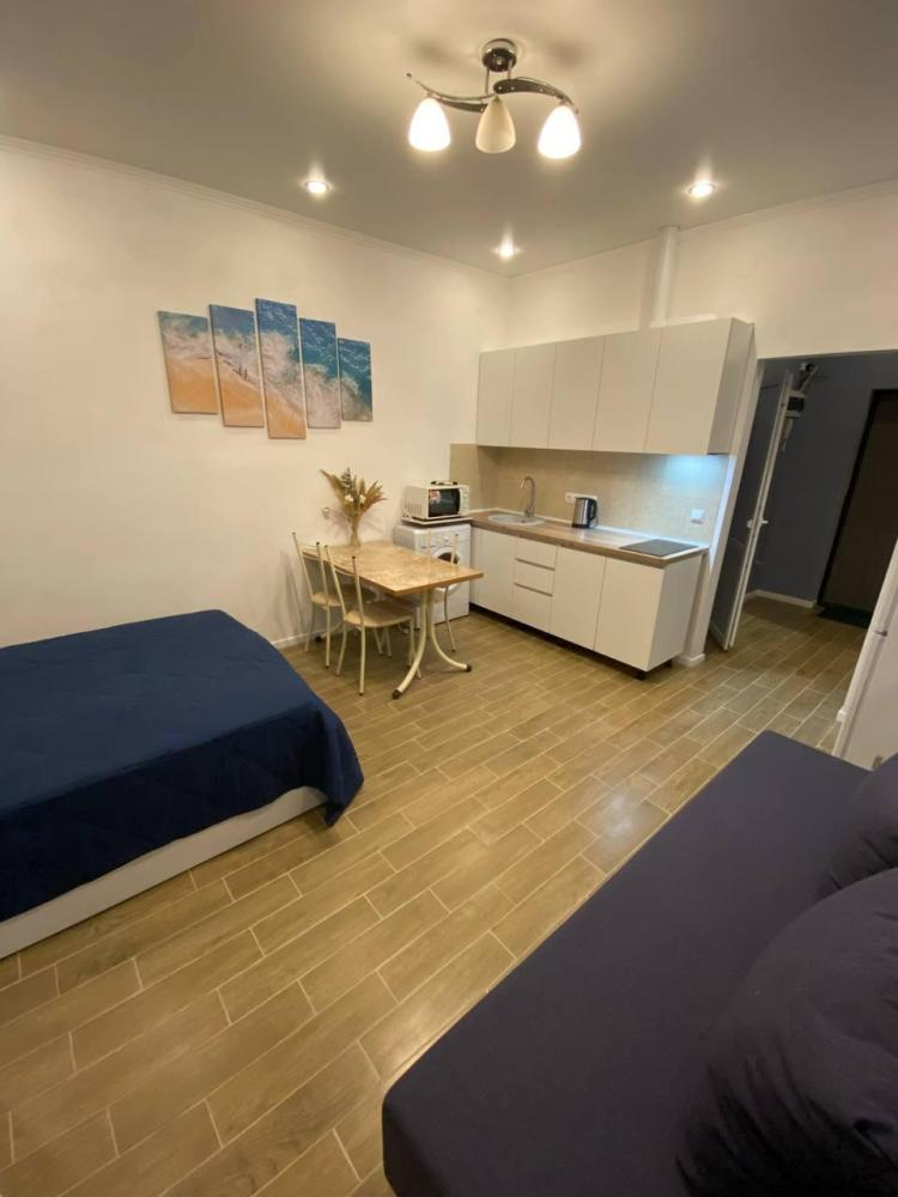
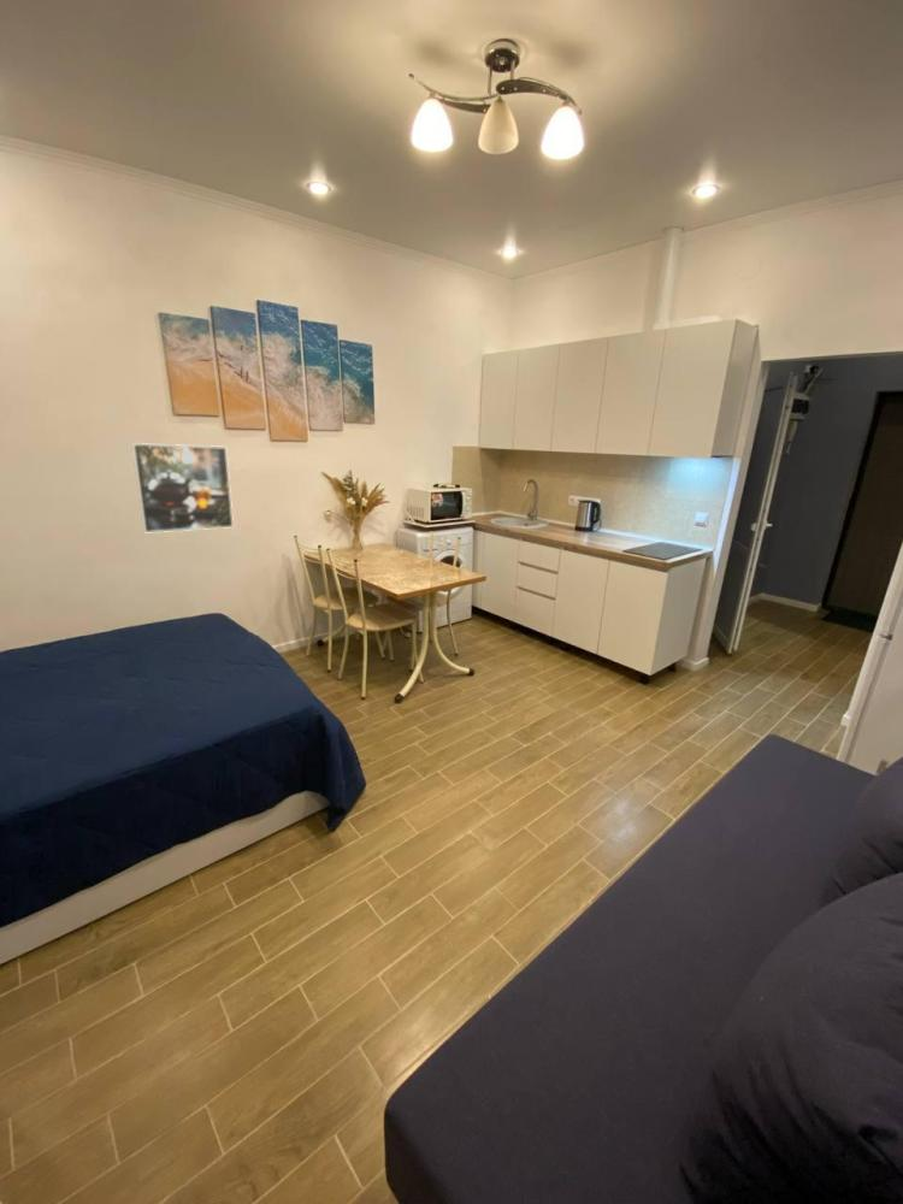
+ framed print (185, 488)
